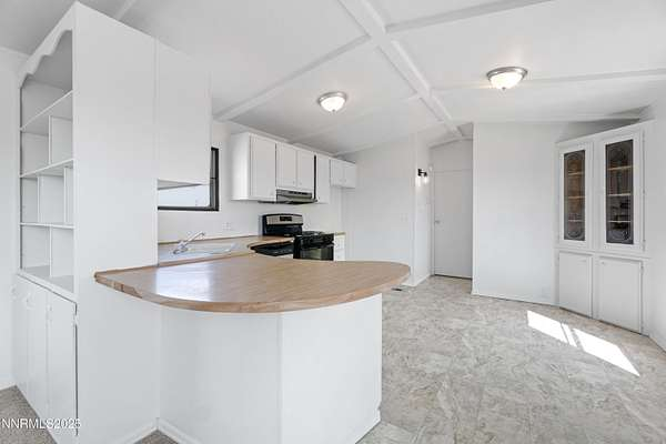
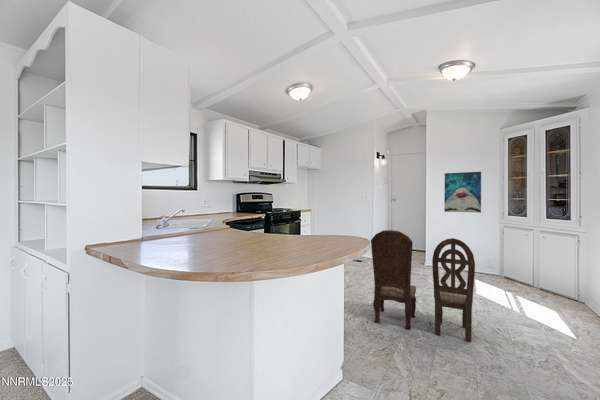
+ dining chair (410, 277)
+ wall art (462, 192)
